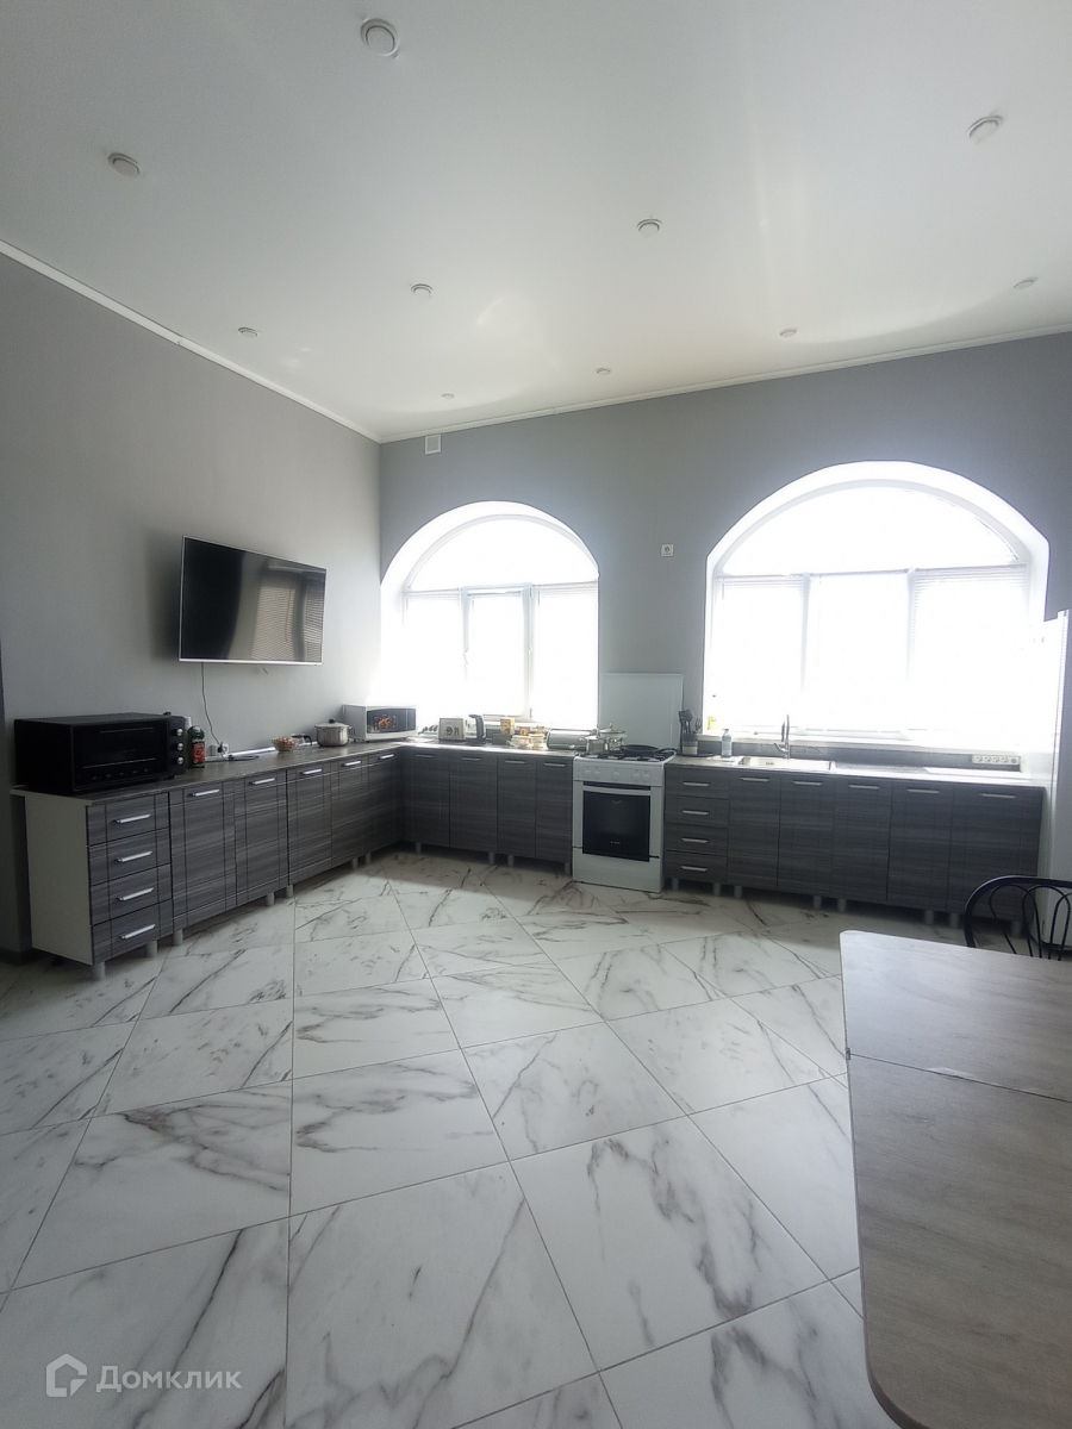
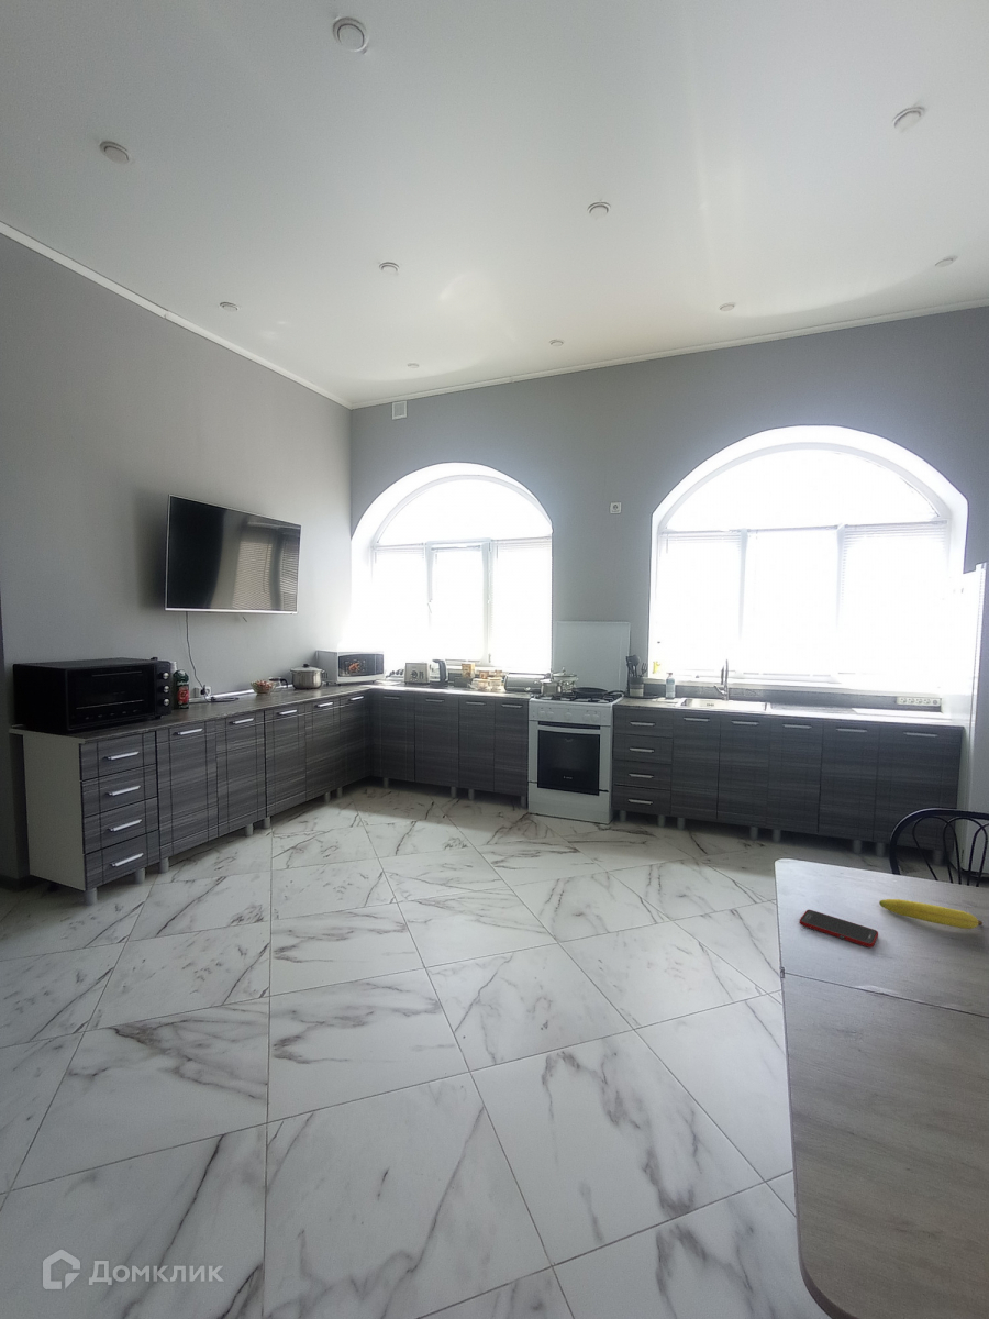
+ cell phone (837, 928)
+ fruit (932, 911)
